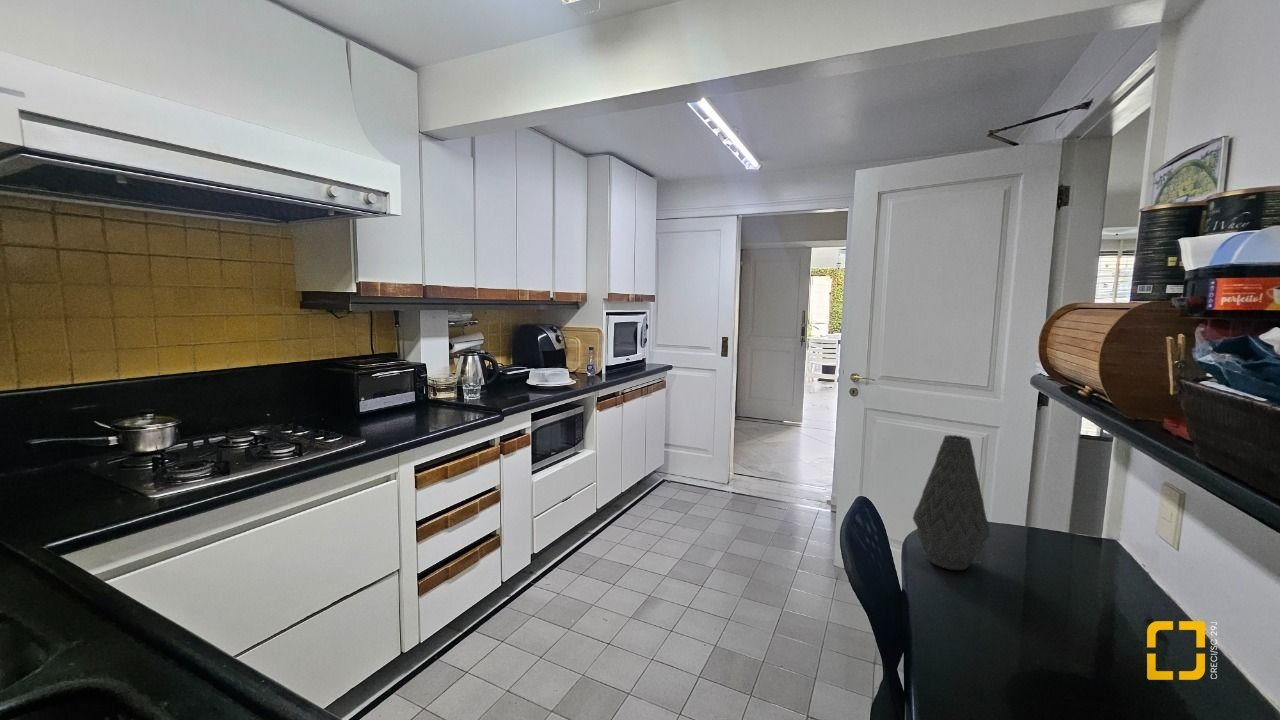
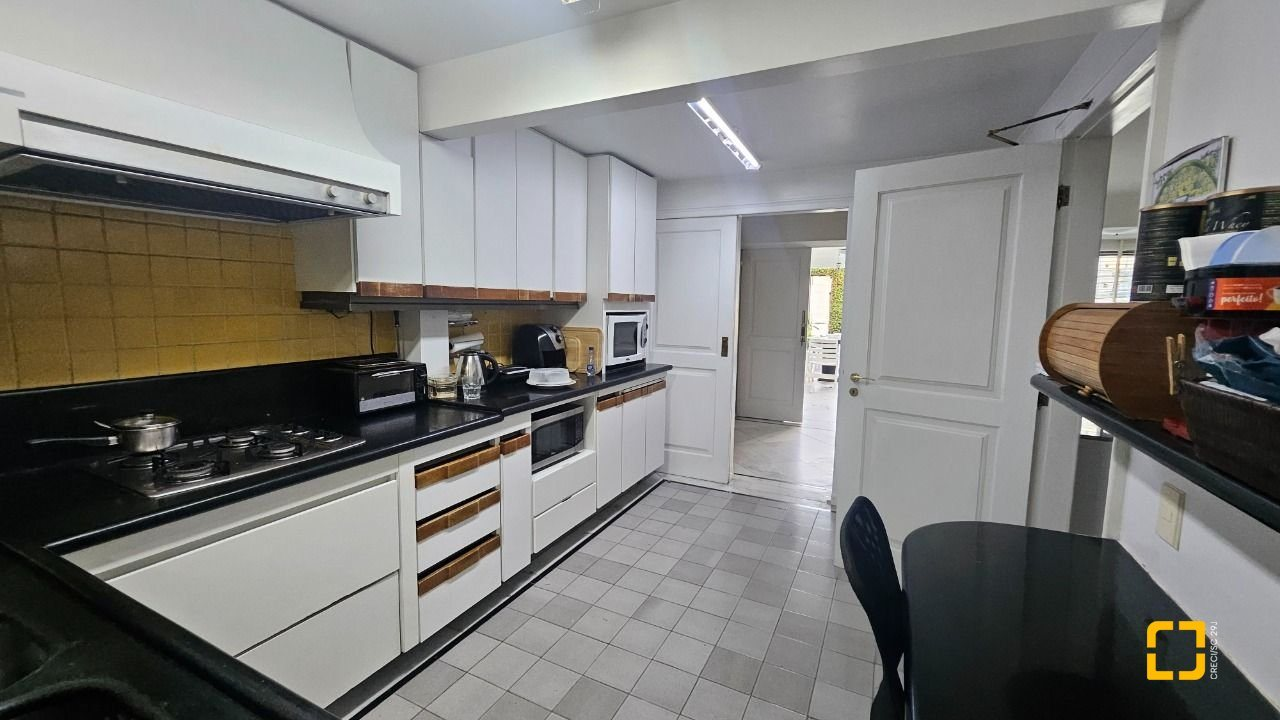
- vase (952, 500)
